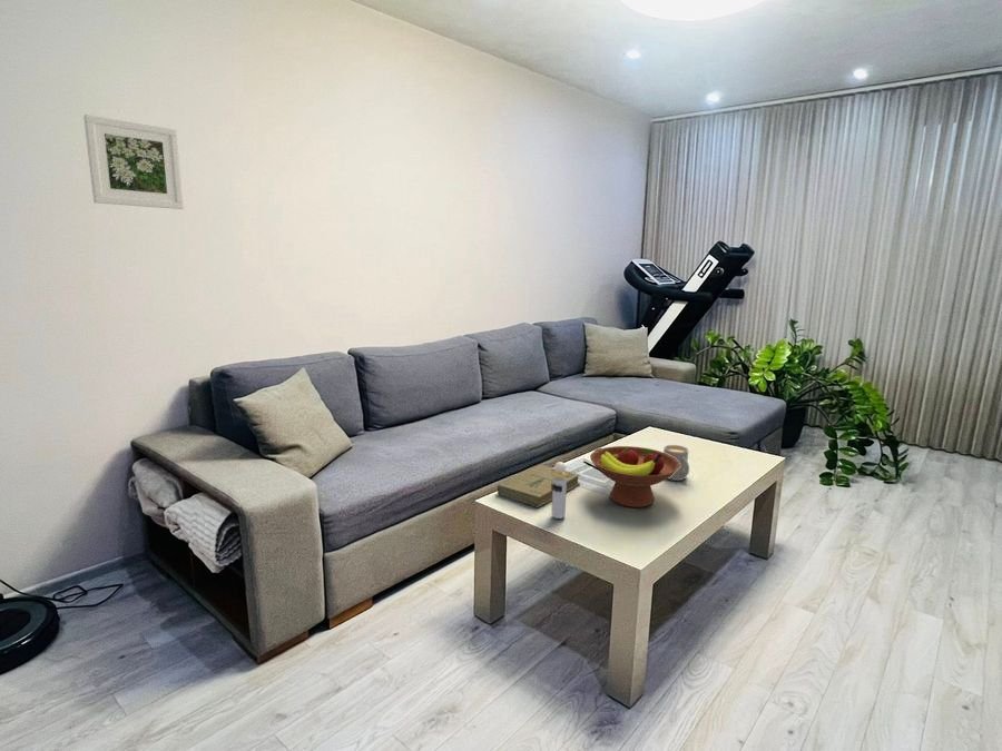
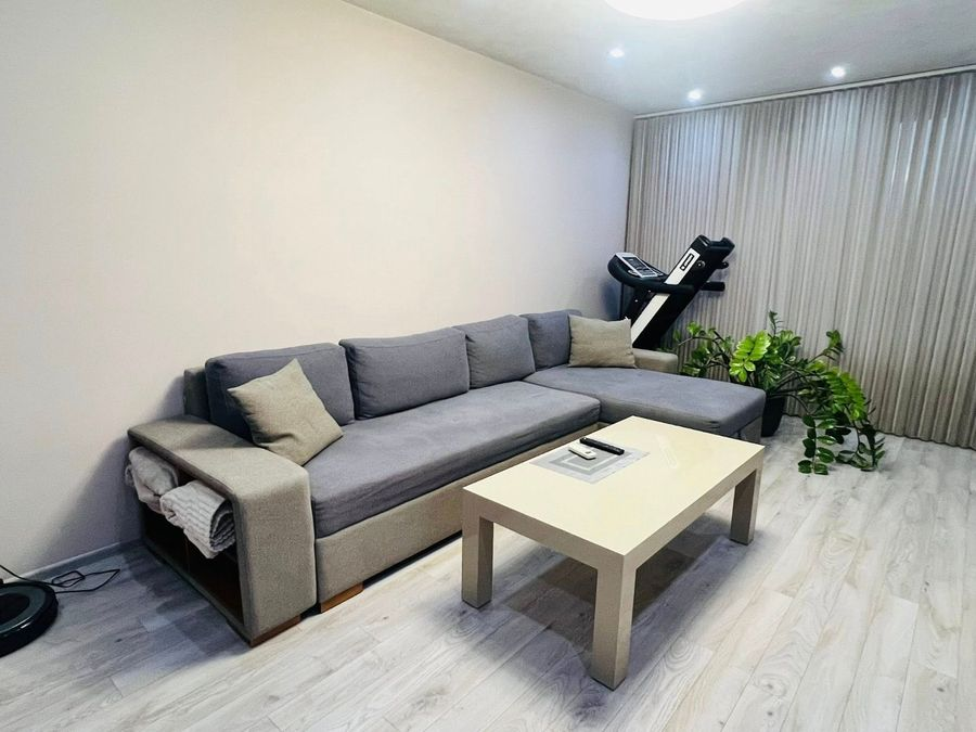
- perfume bottle (559, 490)
- book (539, 484)
- fruit bowl (633, 472)
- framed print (136, 165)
- mug (678, 461)
